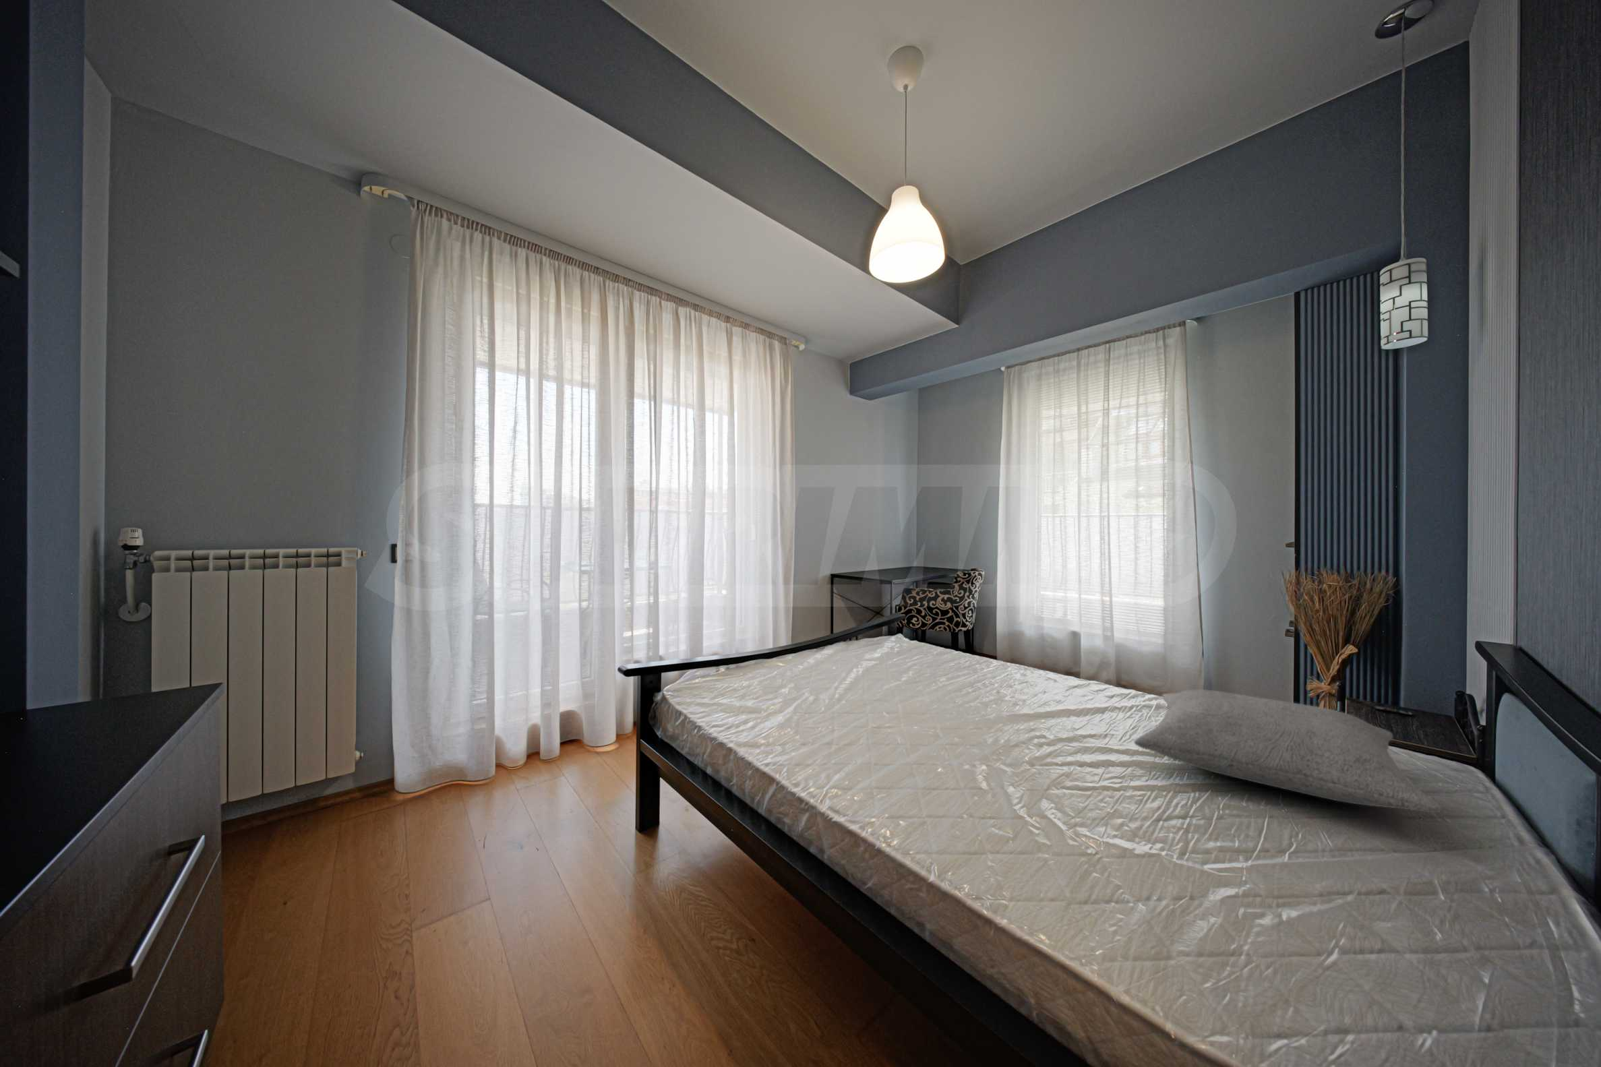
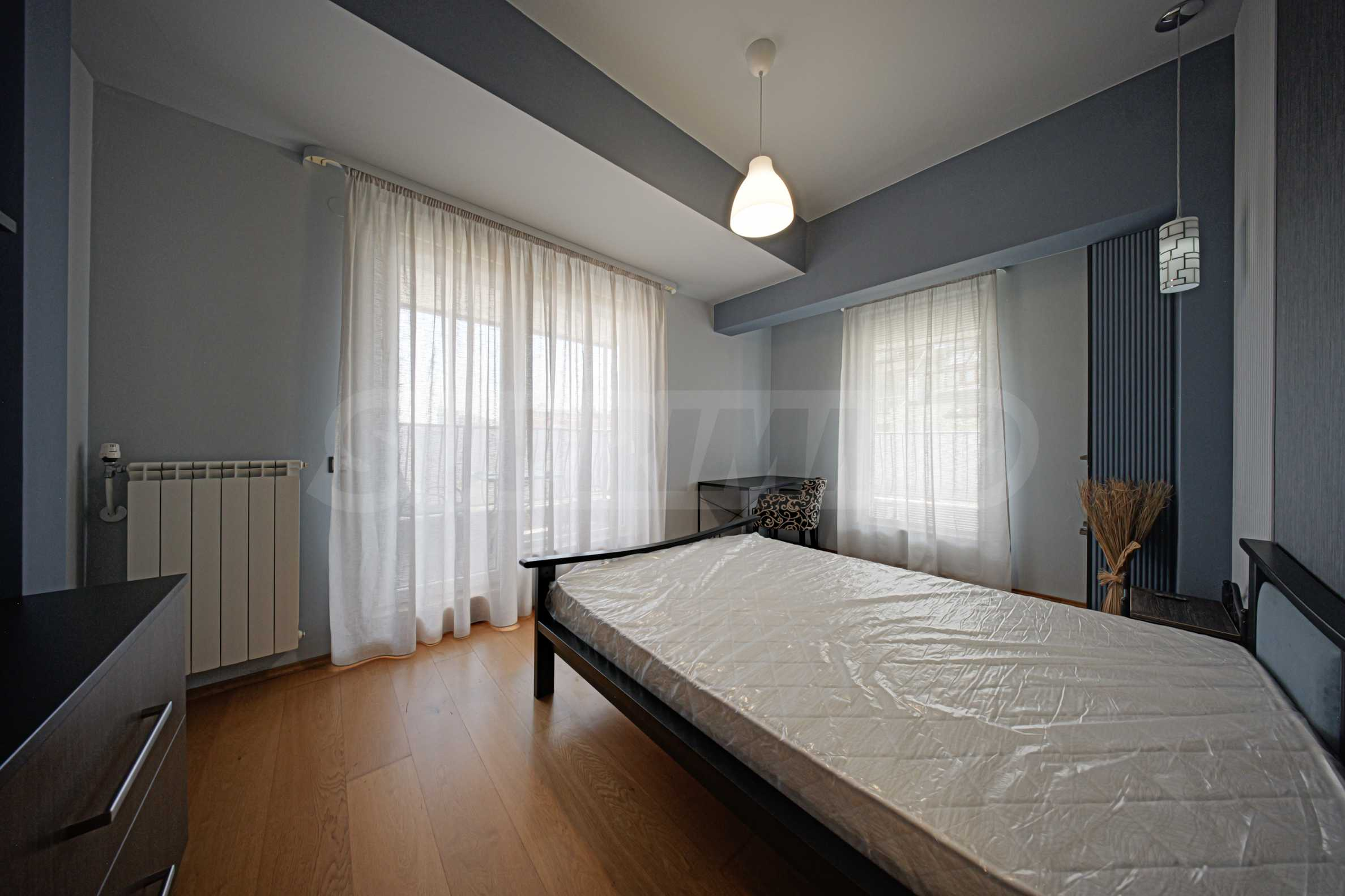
- pillow (1267, 738)
